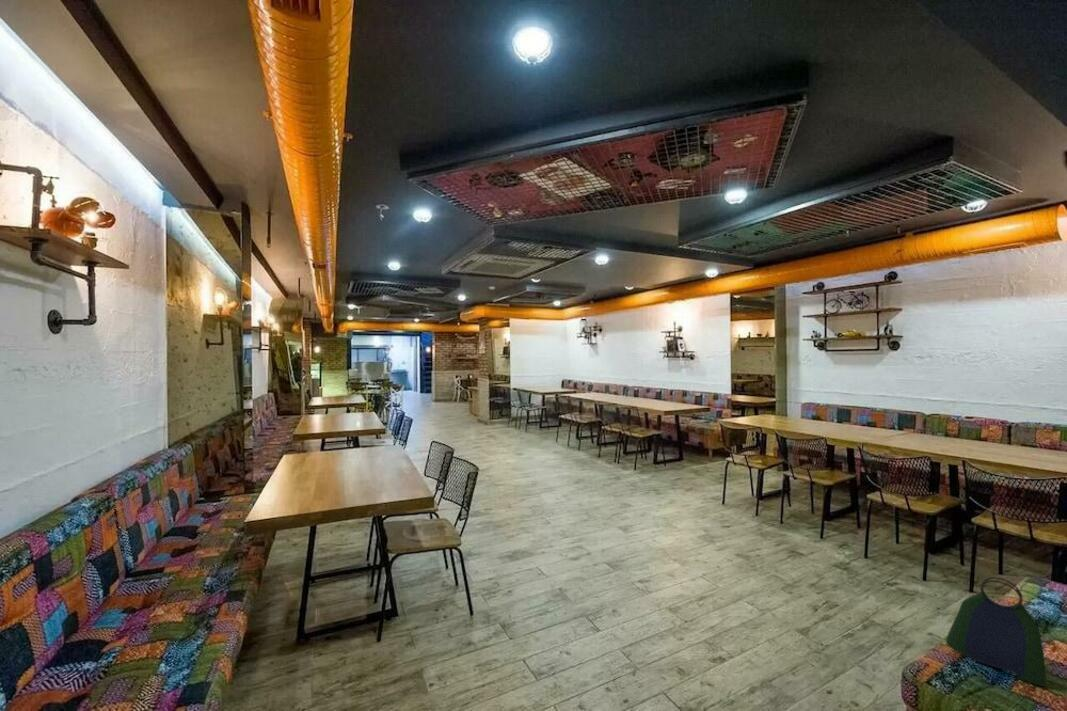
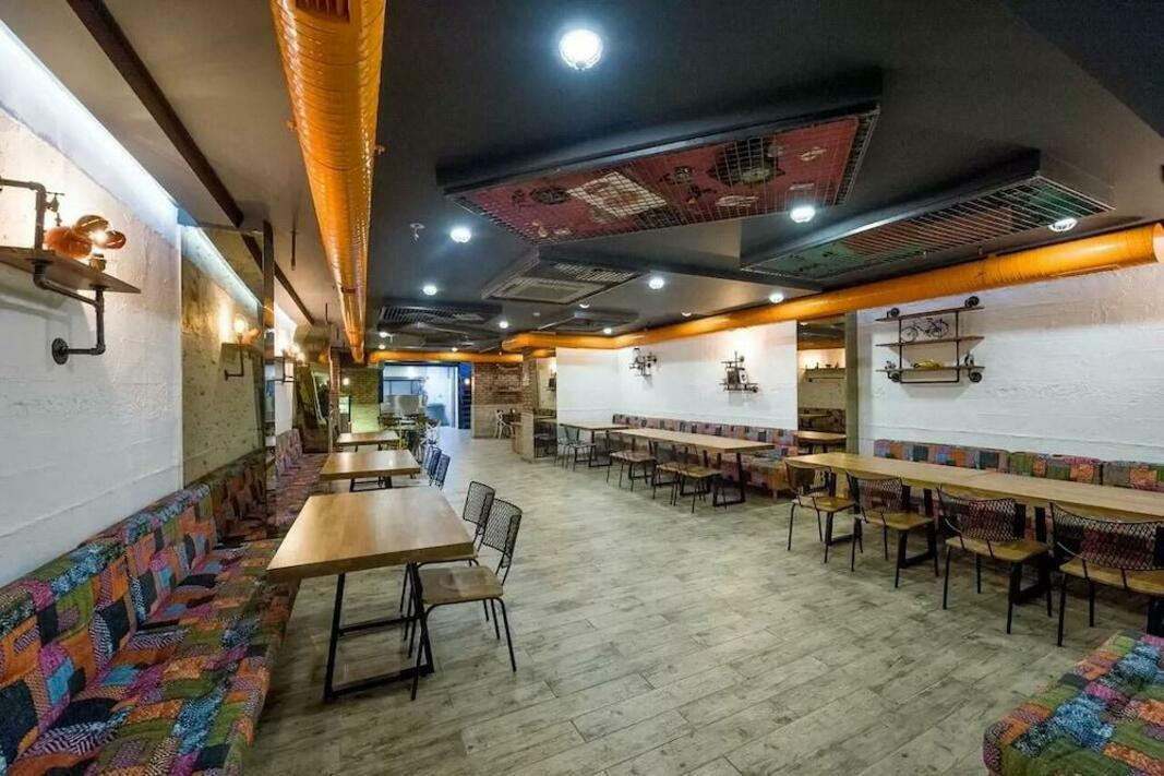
- handbag (992, 621)
